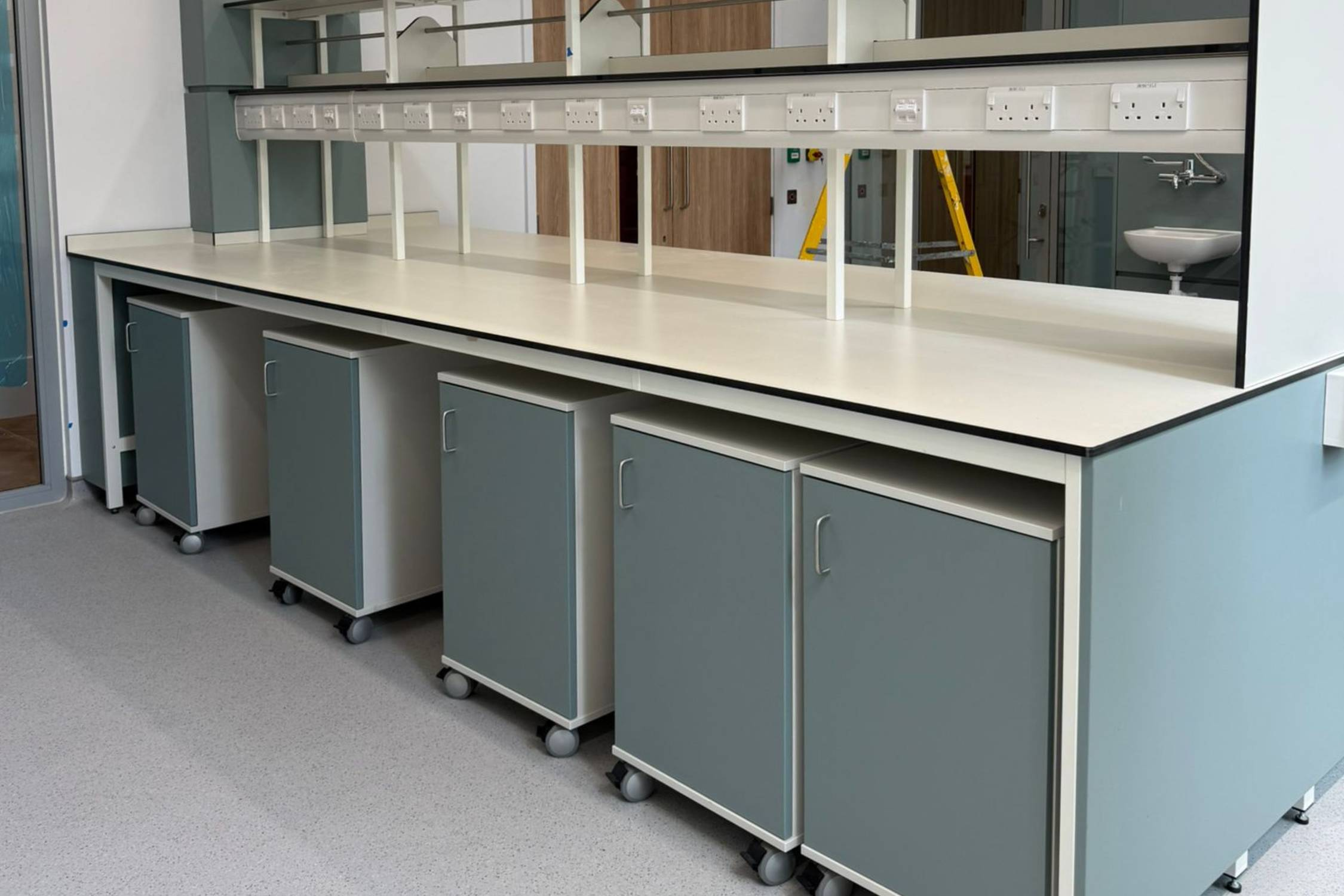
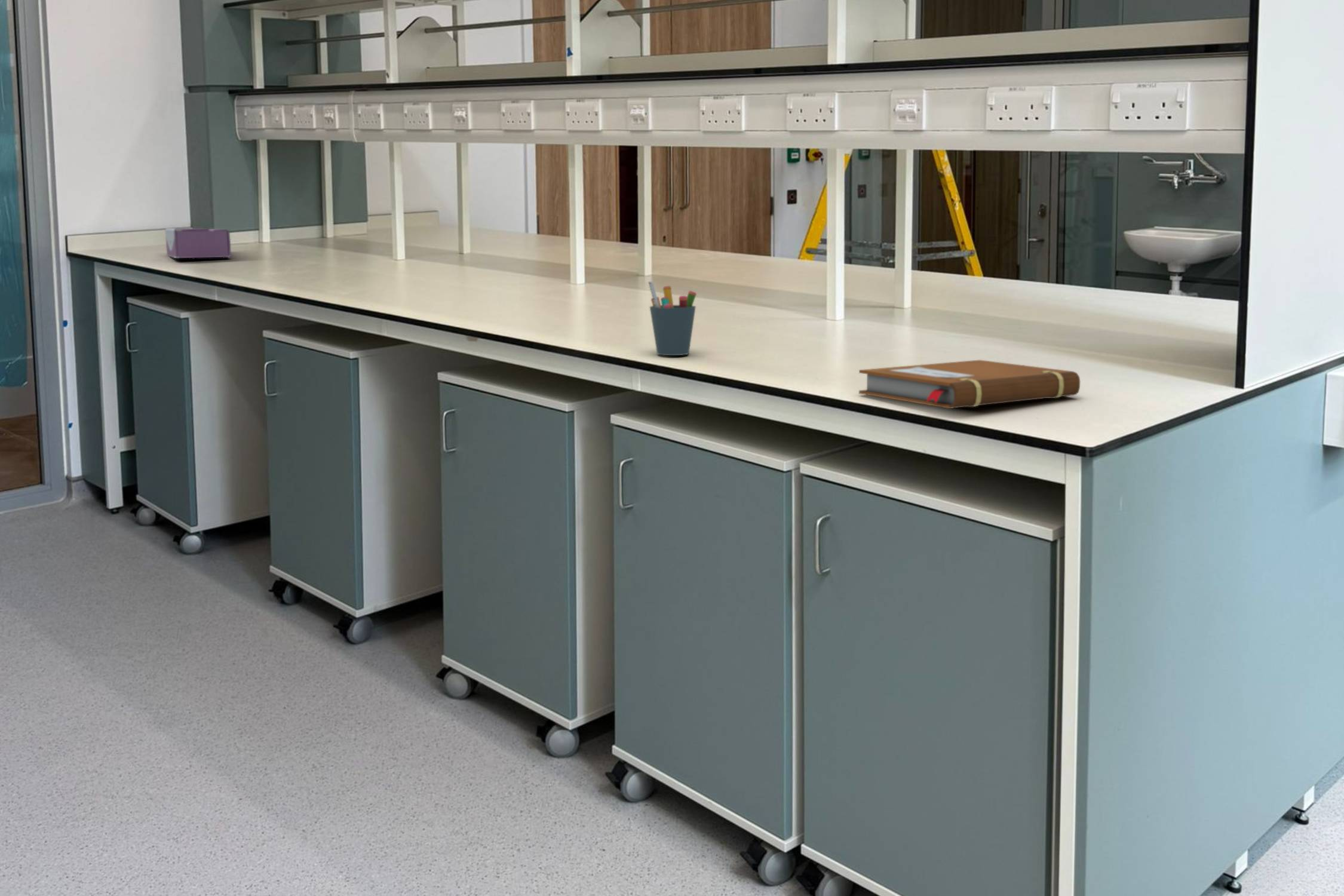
+ notebook (965, 383)
+ pen holder (673, 317)
+ tissue box (197, 242)
